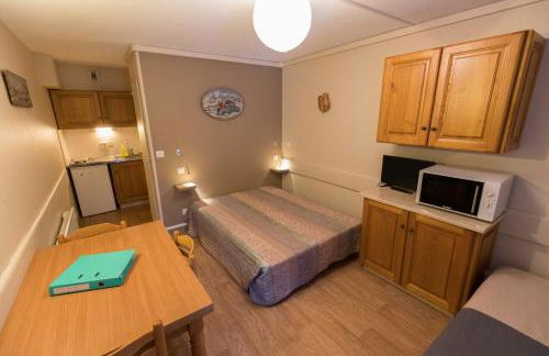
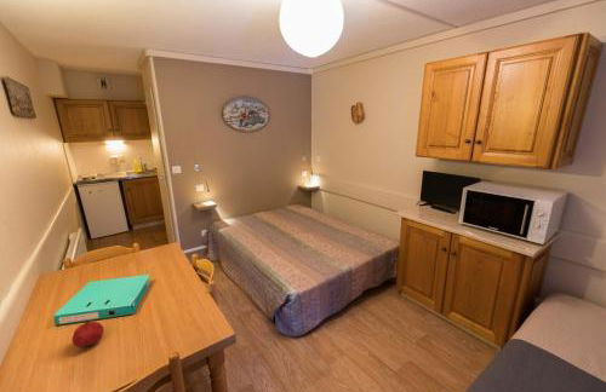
+ fruit (87, 332)
